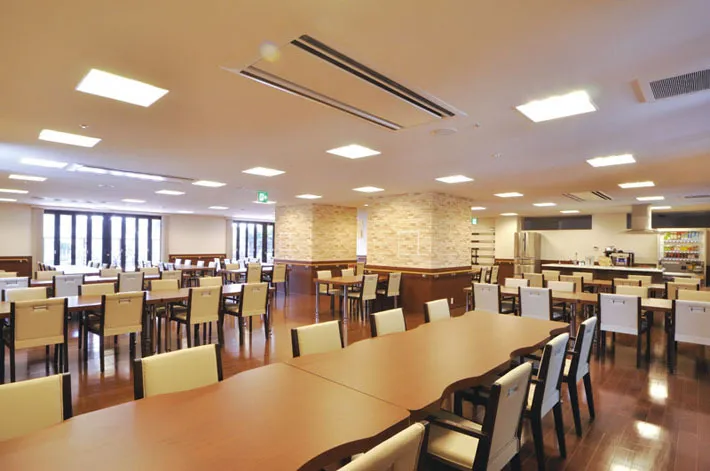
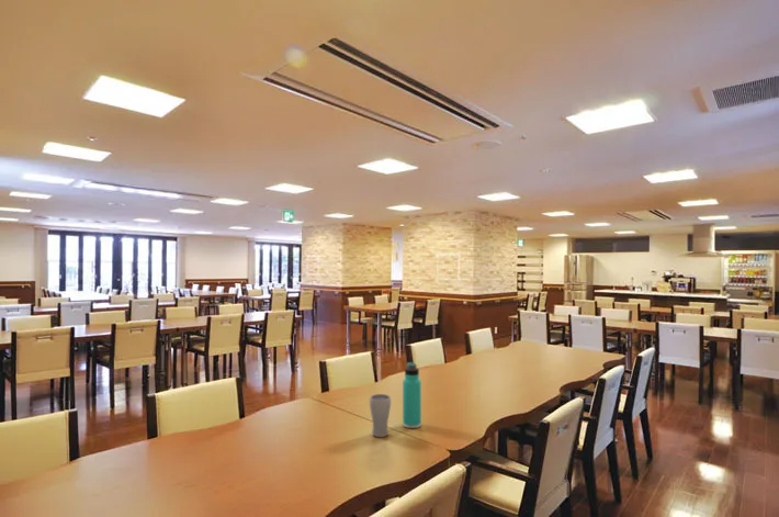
+ drinking glass (380, 415)
+ thermos bottle (411, 394)
